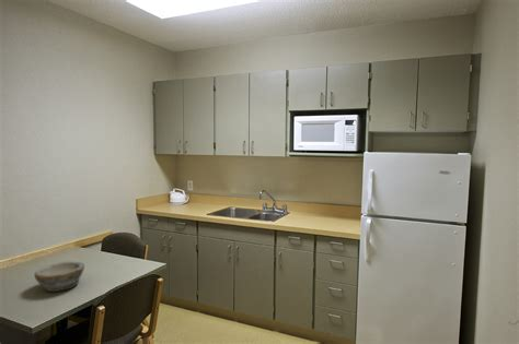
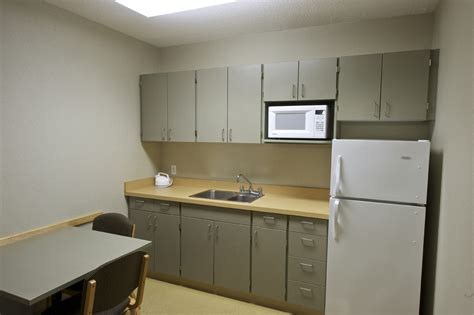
- bowl (60, 276)
